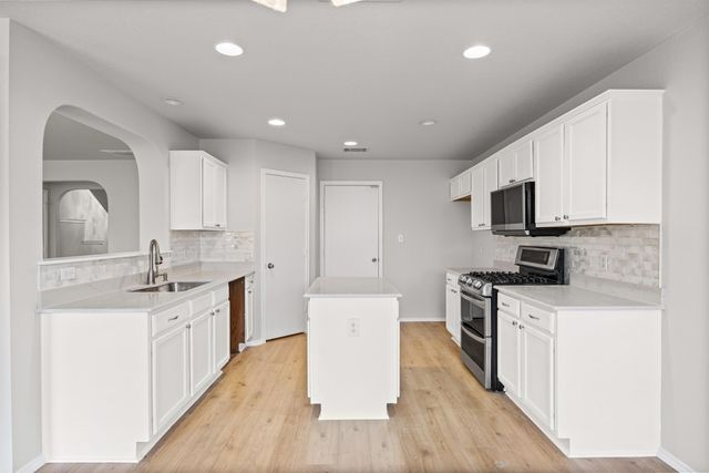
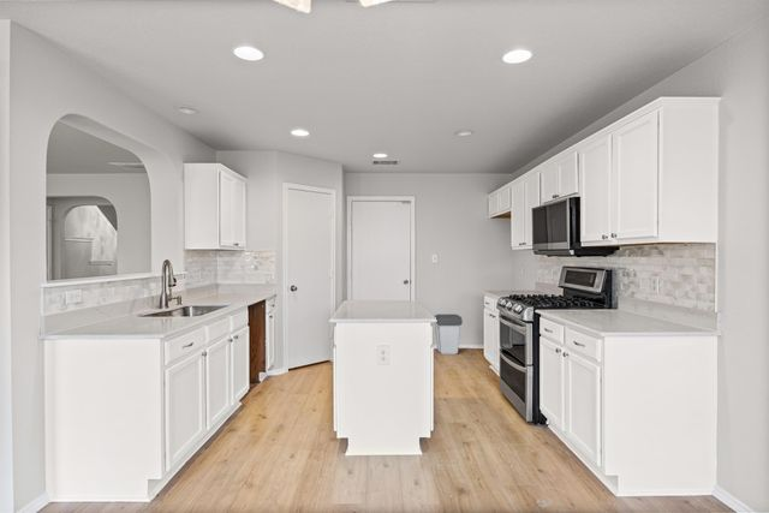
+ trash can (446, 333)
